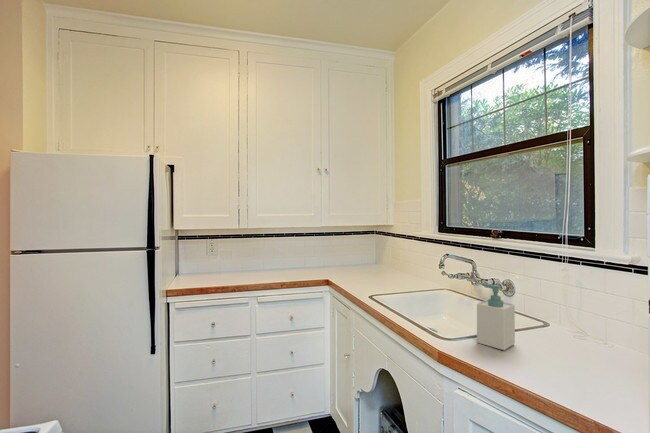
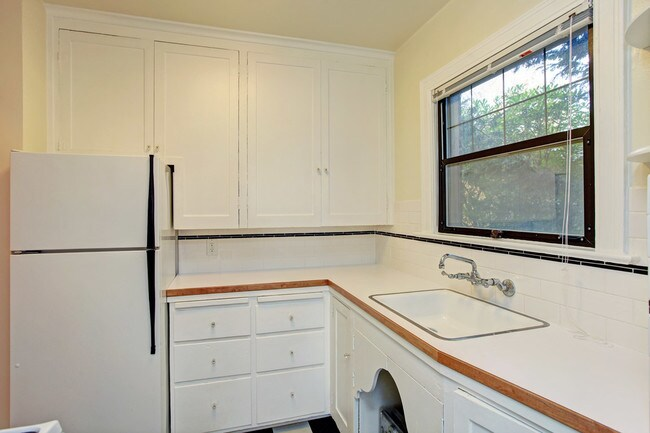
- soap bottle (495, 314)
